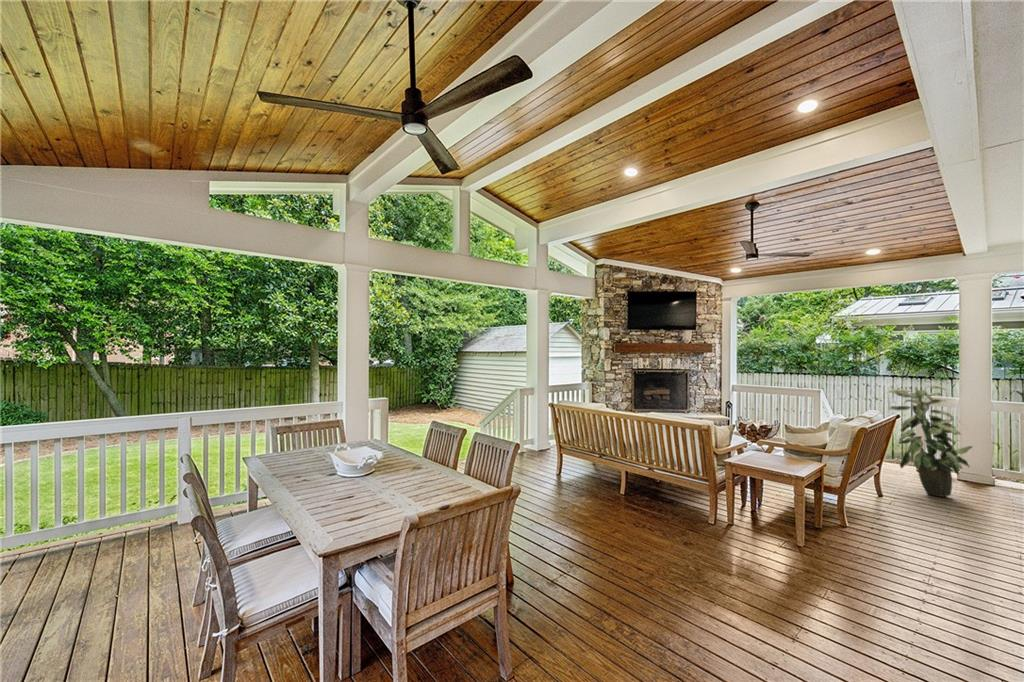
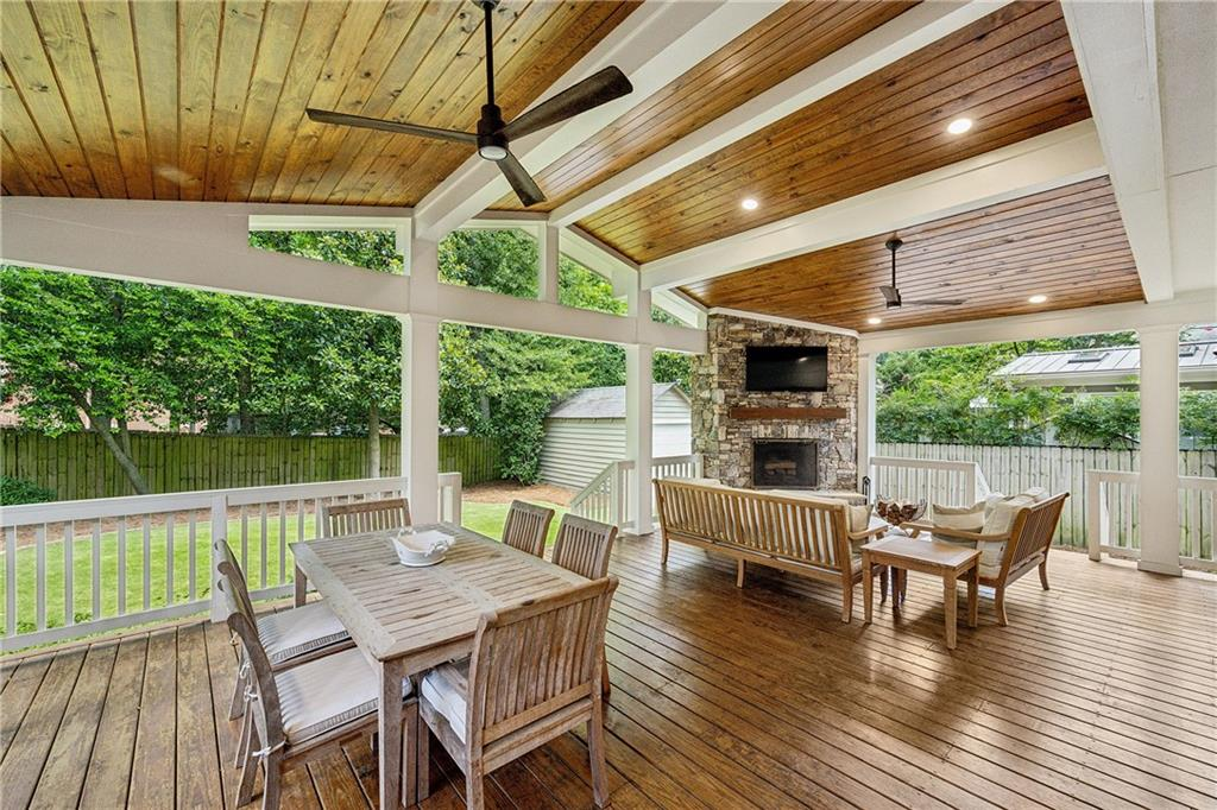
- indoor plant (928, 439)
